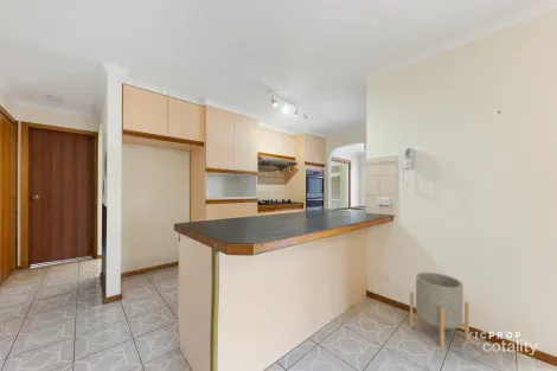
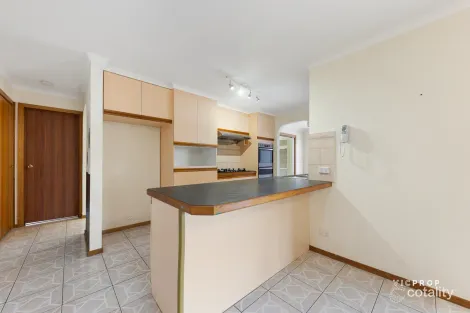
- planter (437, 306)
